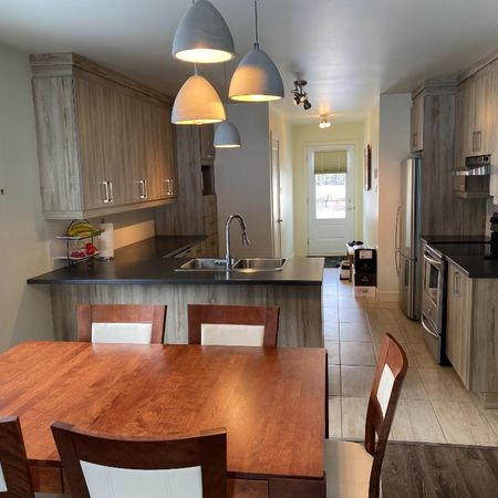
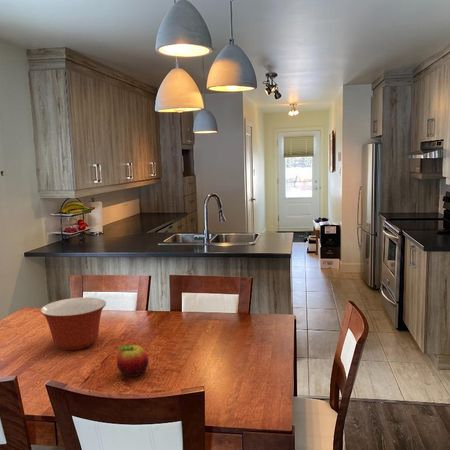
+ mixing bowl (75, 325)
+ fruit (132, 359)
